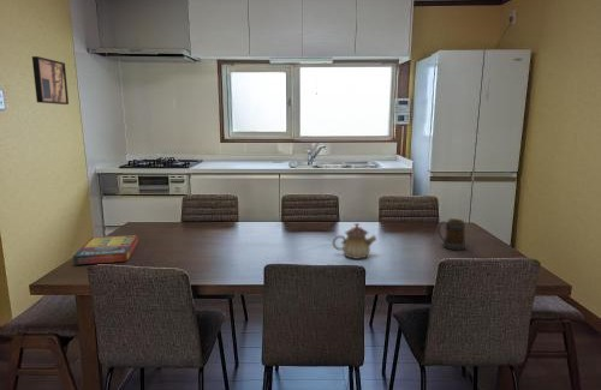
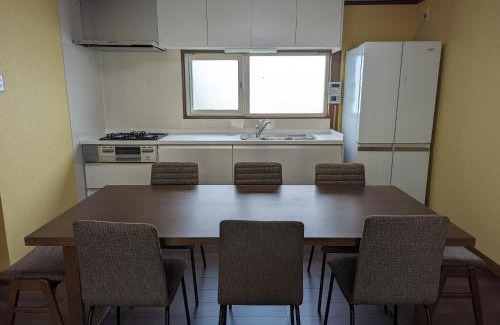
- teapot (353, 239)
- game compilation box (108, 248)
- mug (451, 234)
- wall art (50, 82)
